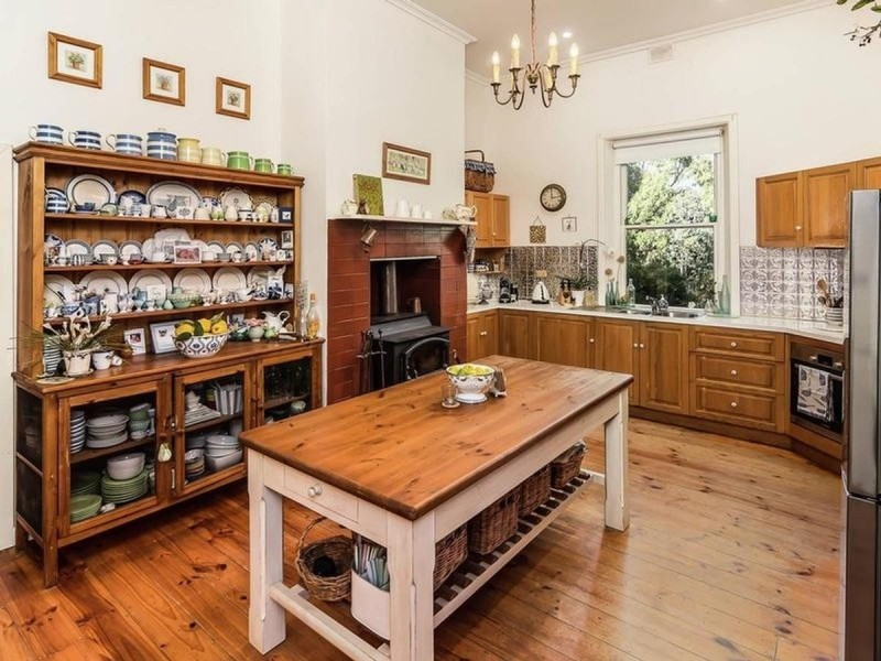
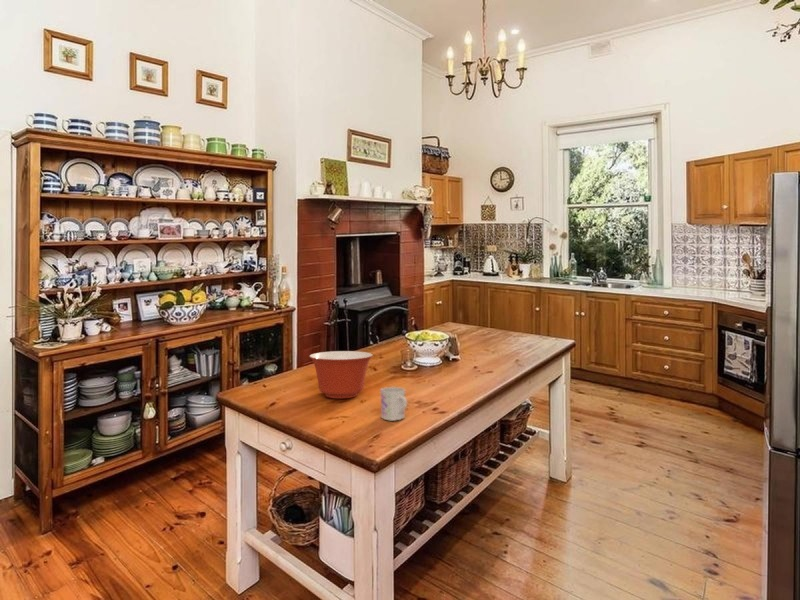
+ mixing bowl (341, 375)
+ mug (395, 404)
